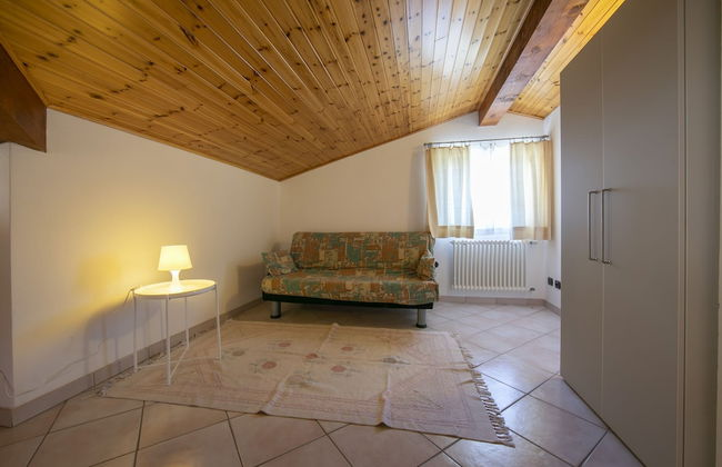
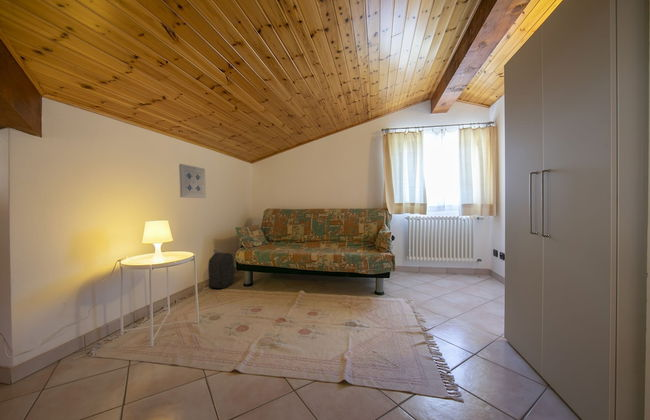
+ backpack (221, 267)
+ wall art (193, 182)
